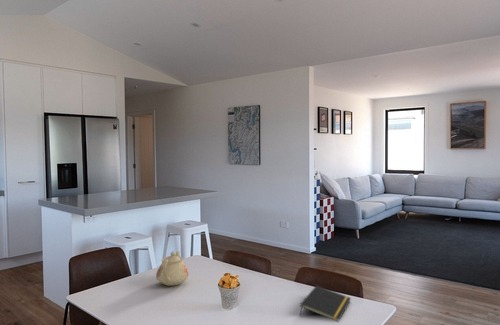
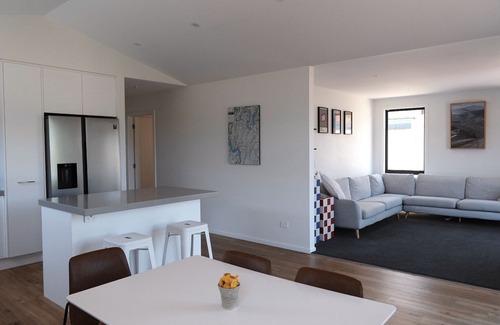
- teapot (172, 266)
- notepad (326, 302)
